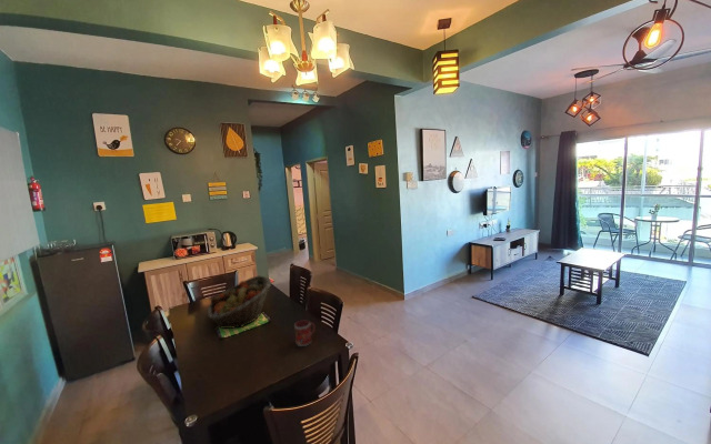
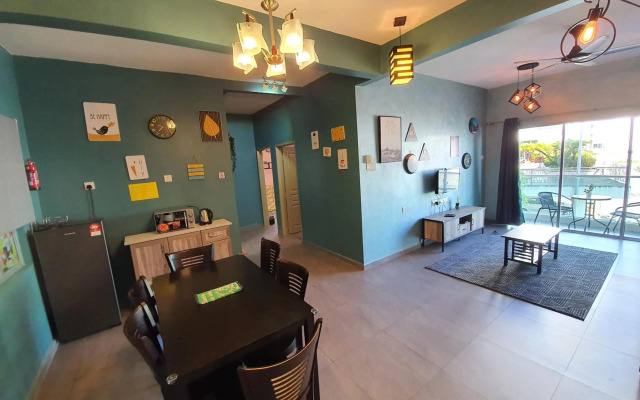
- fruit basket (240, 300)
- mug (306, 331)
